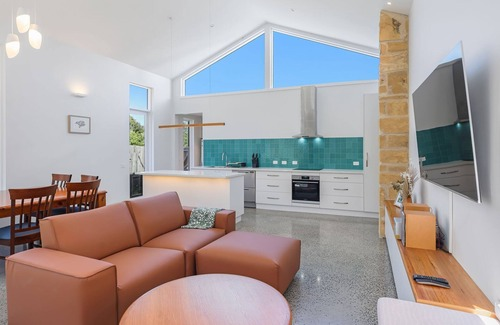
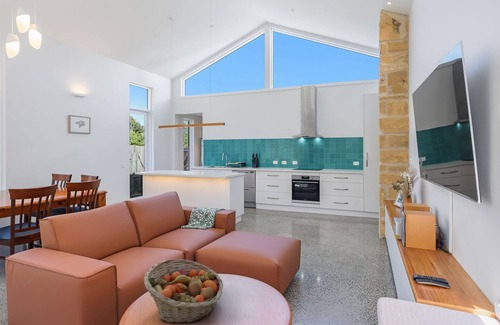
+ fruit basket (185, 287)
